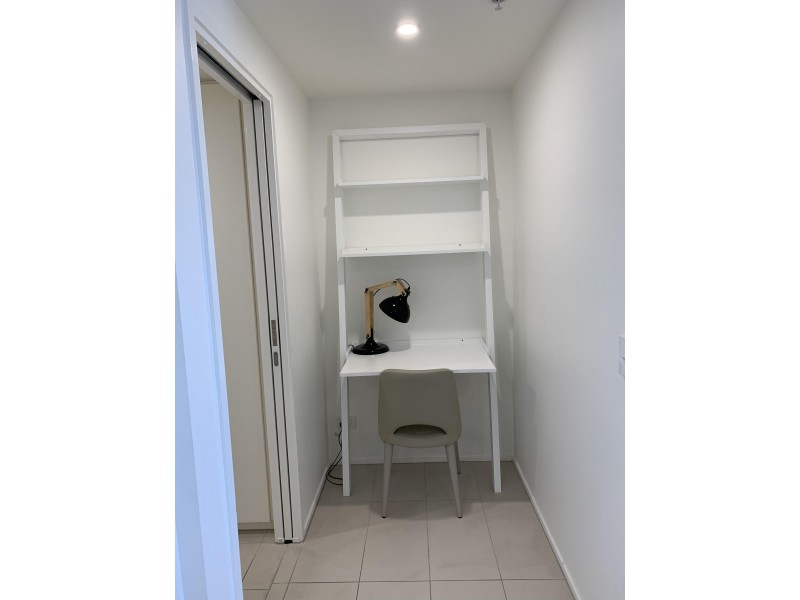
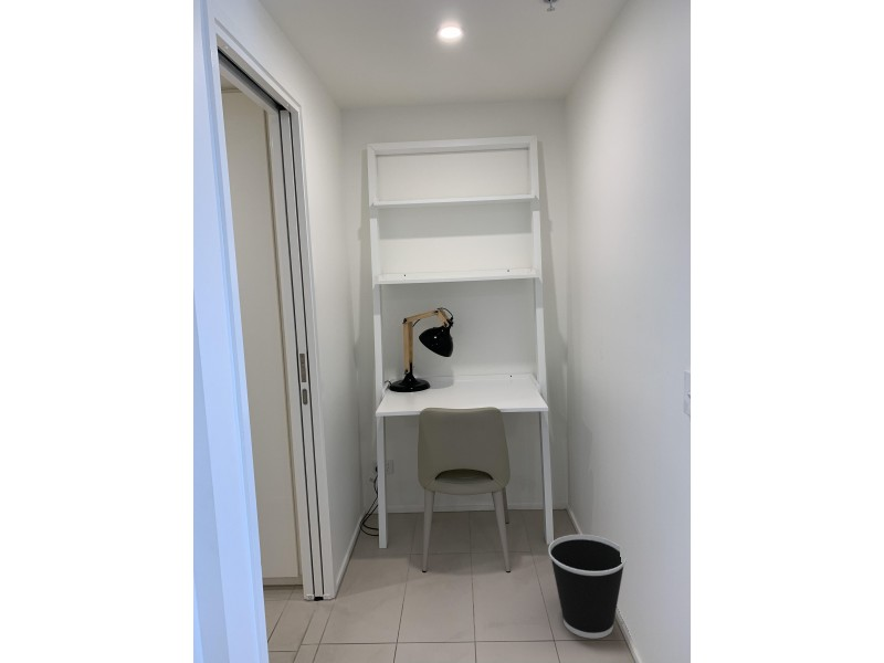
+ wastebasket (587, 587)
